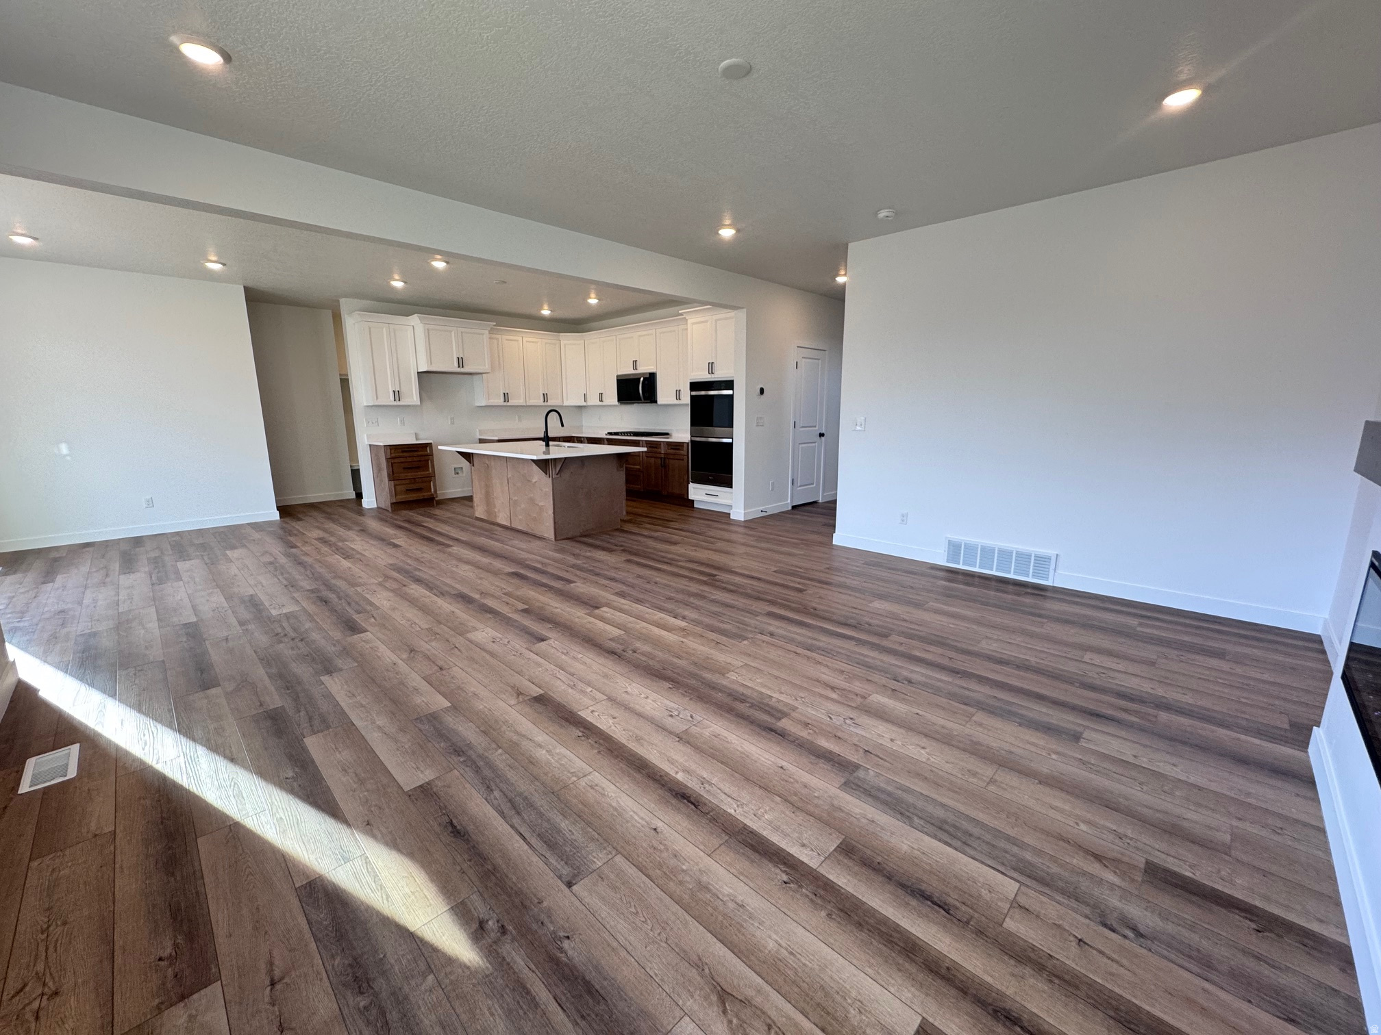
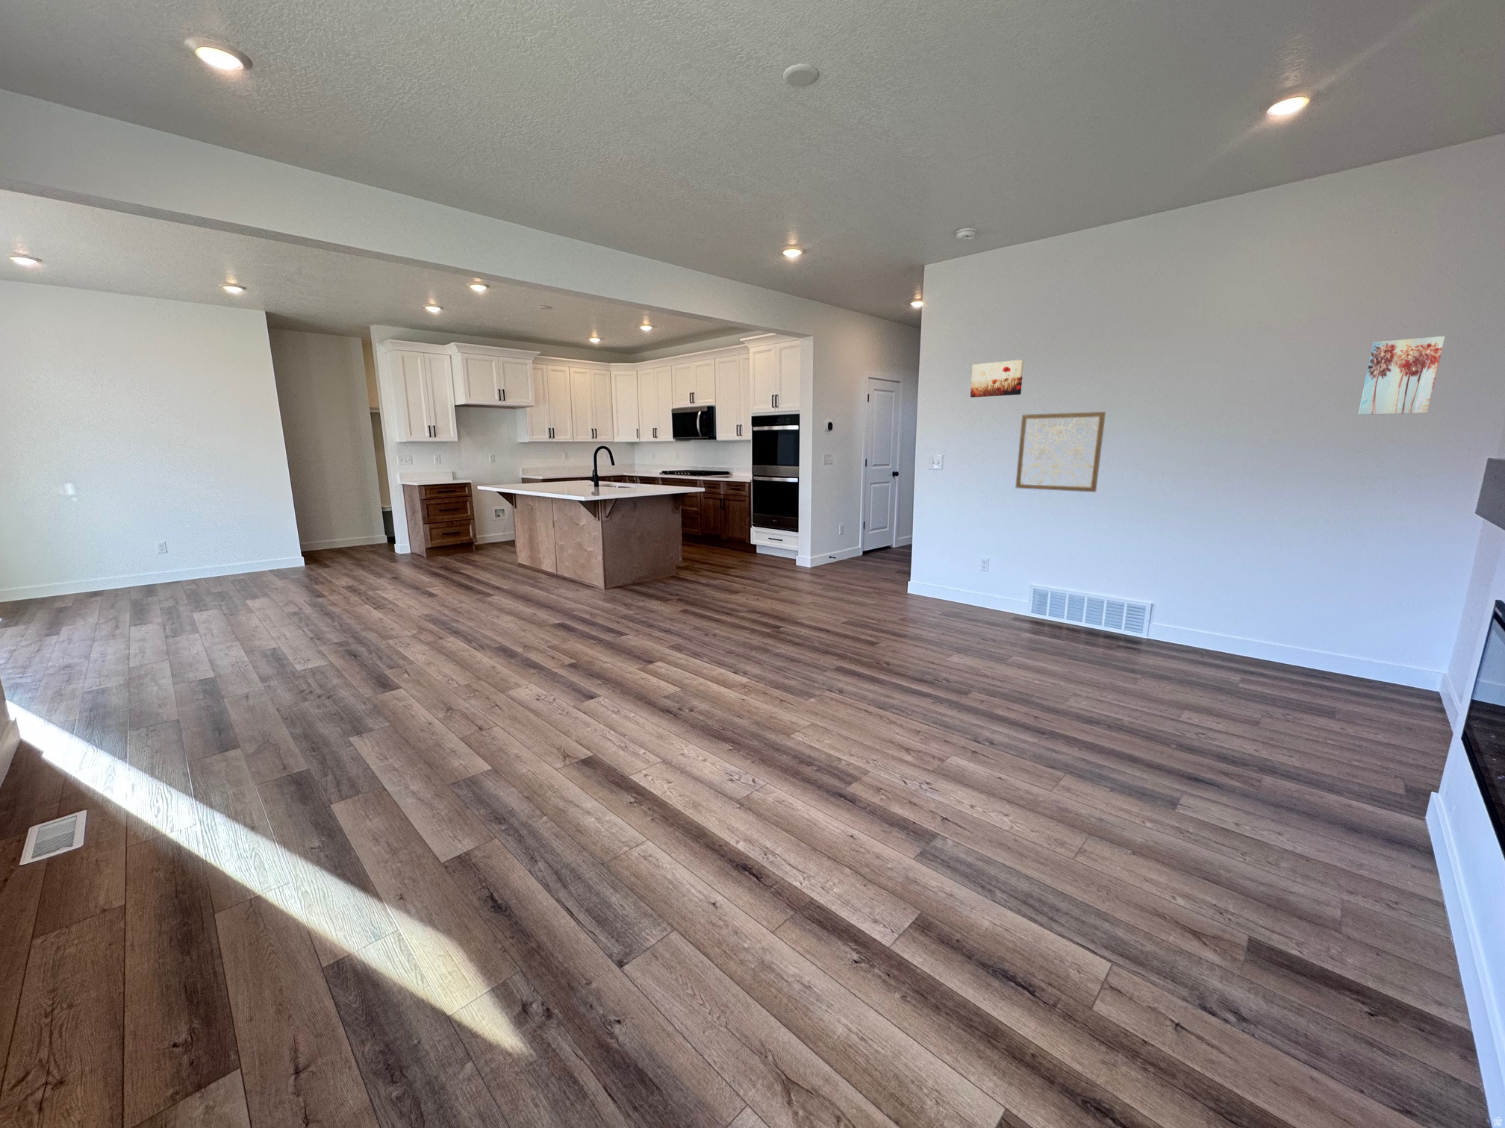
+ wall art (995, 379)
+ wall art (1400, 377)
+ wall art (1058, 454)
